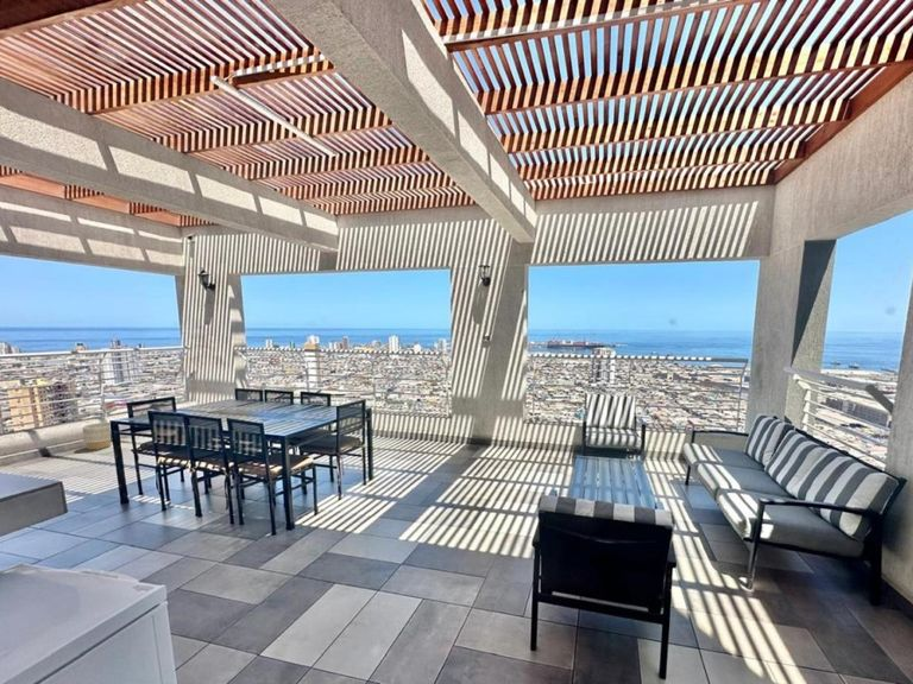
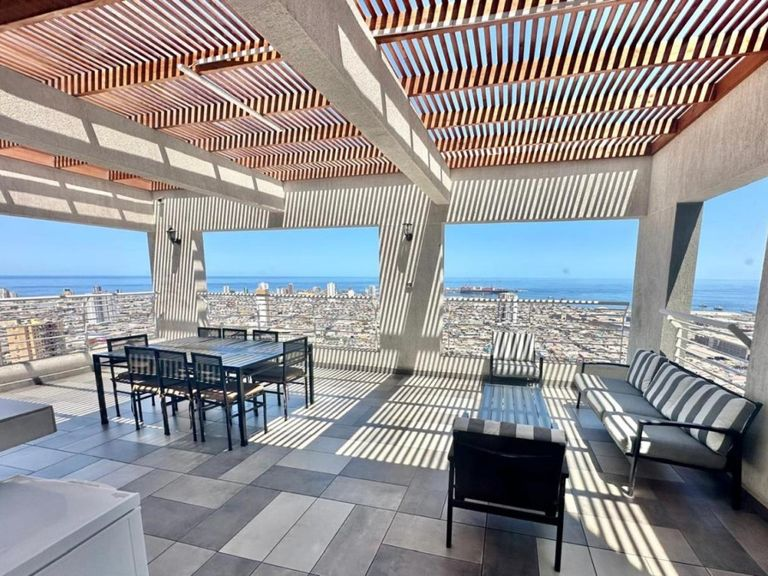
- planter (97, 436)
